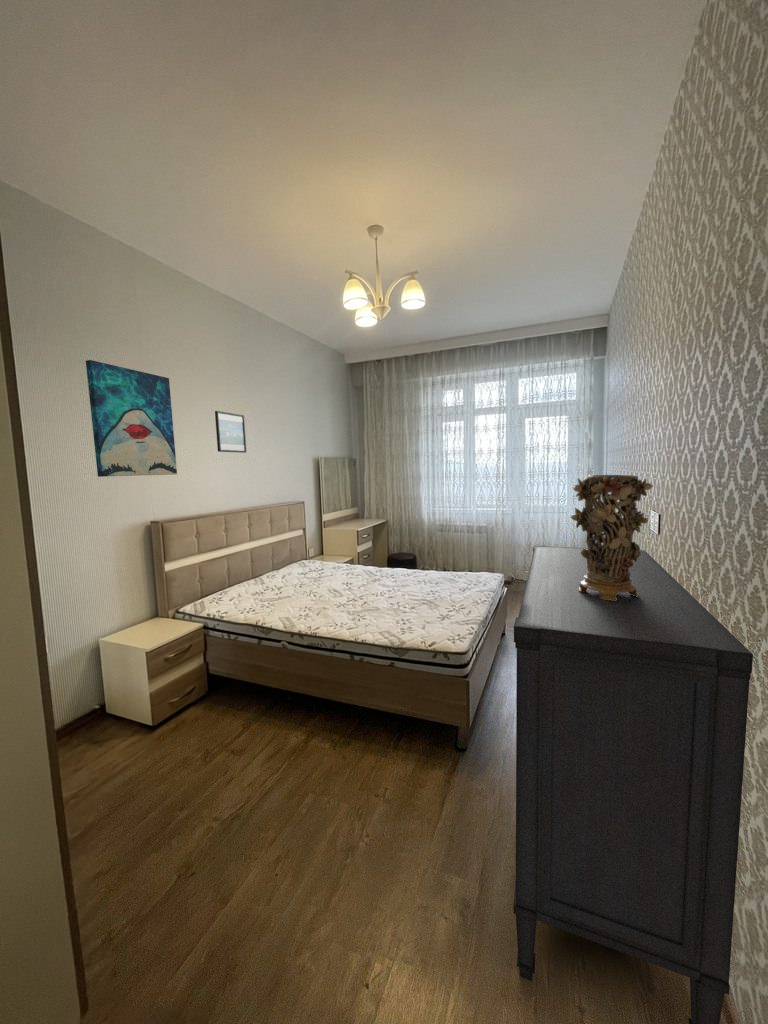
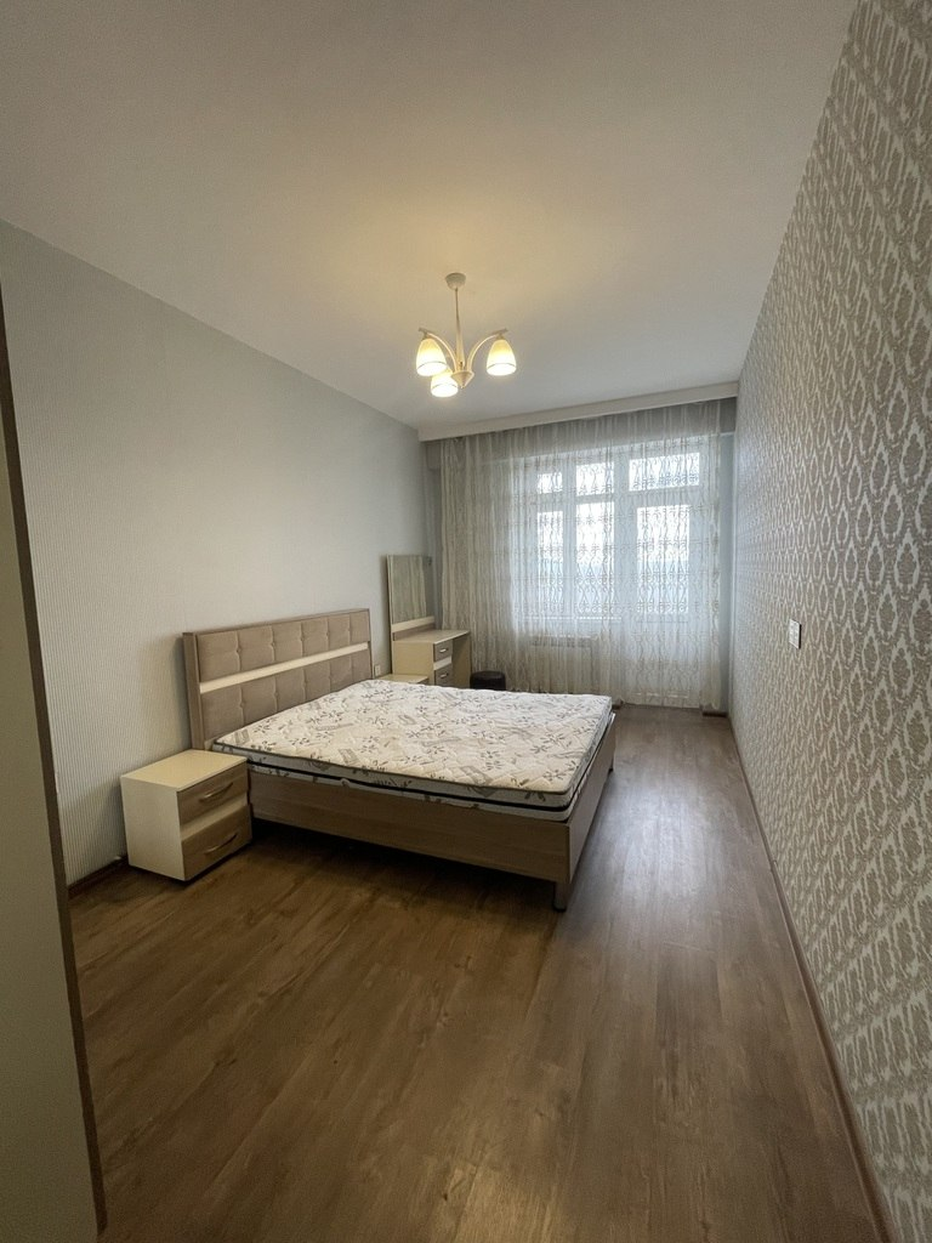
- dresser (593, 714)
- wall art (136, 423)
- decorative vase (610, 535)
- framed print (231, 432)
